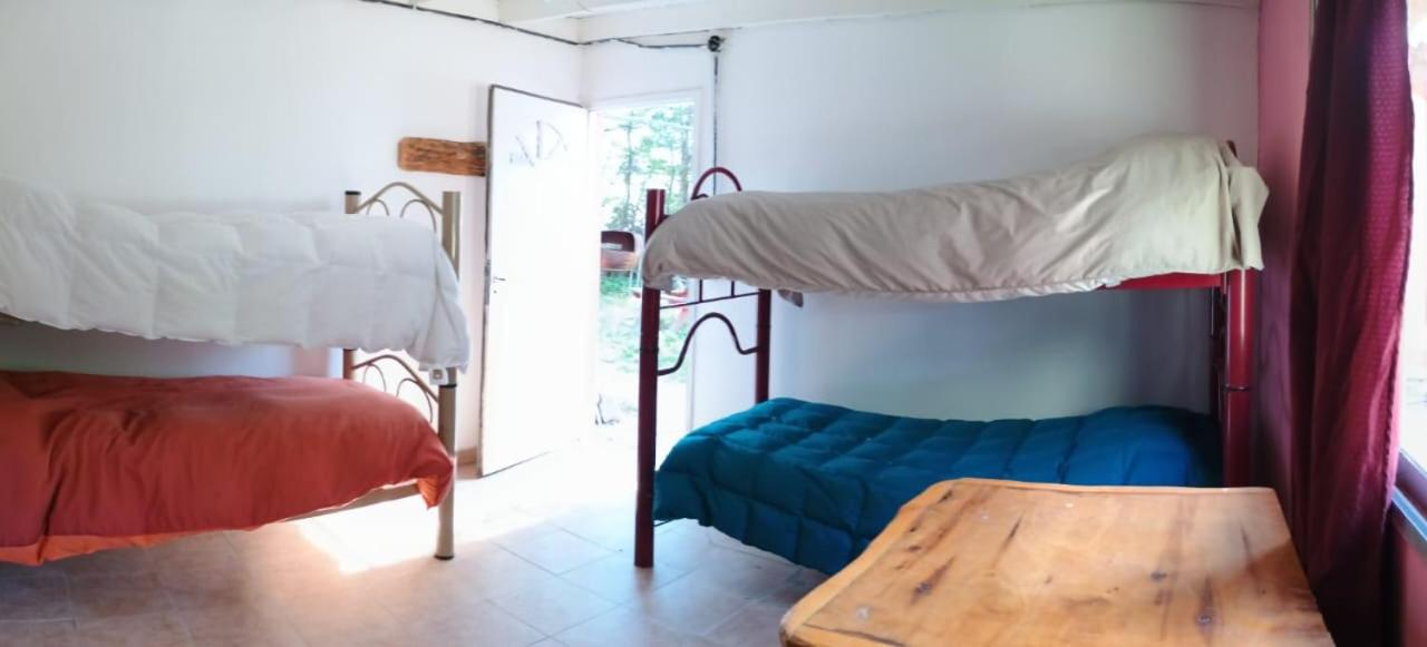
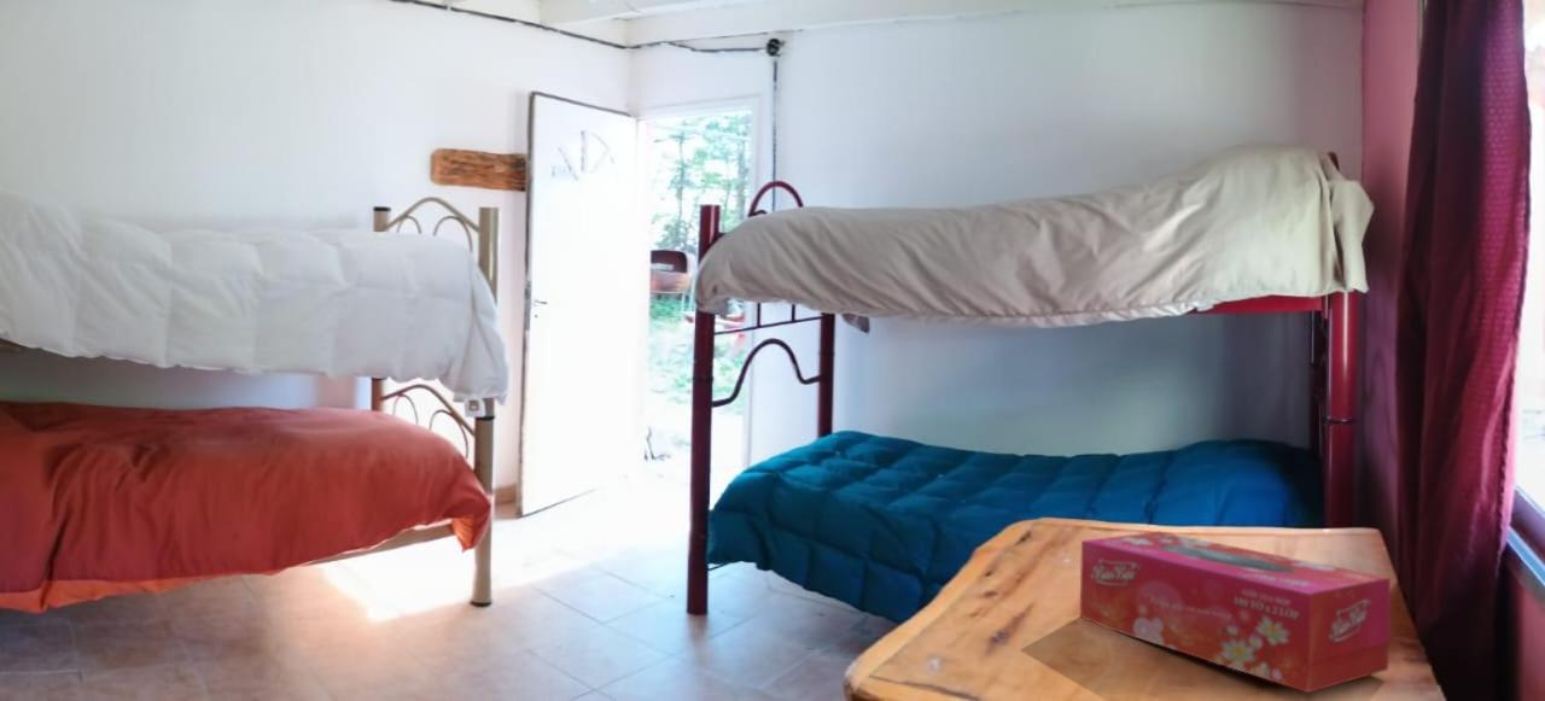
+ tissue box (1223, 600)
